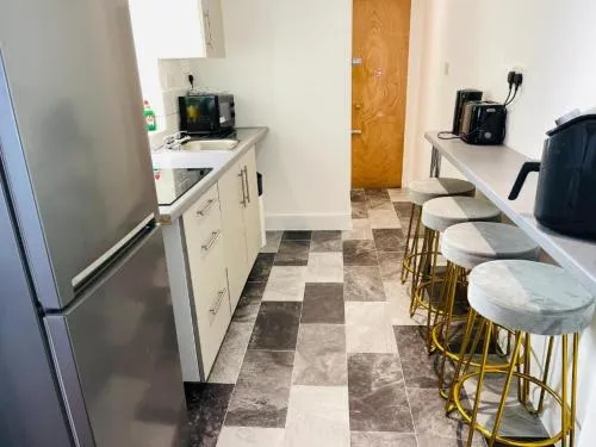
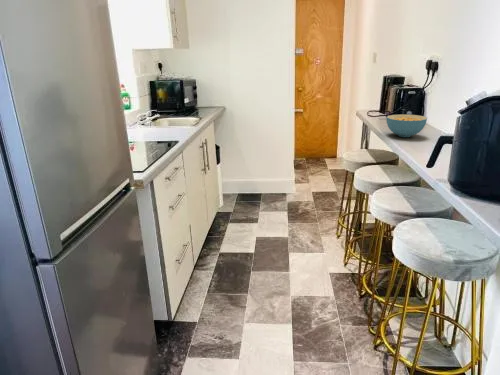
+ cereal bowl (405, 126)
